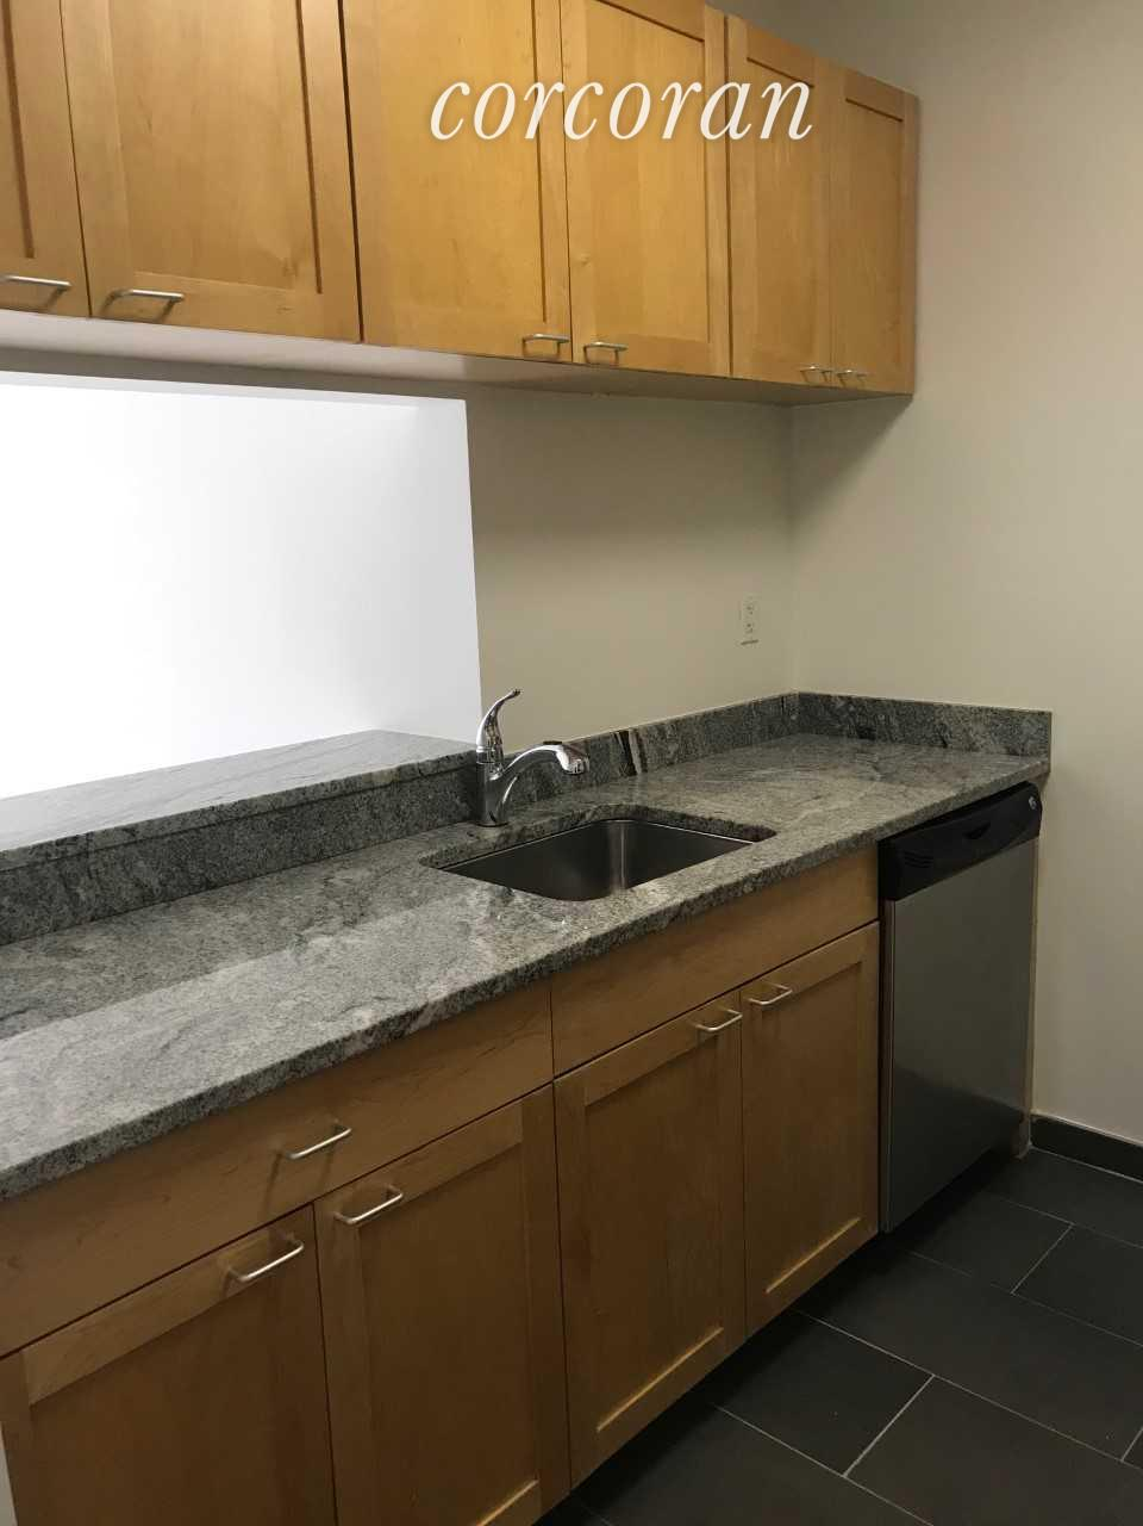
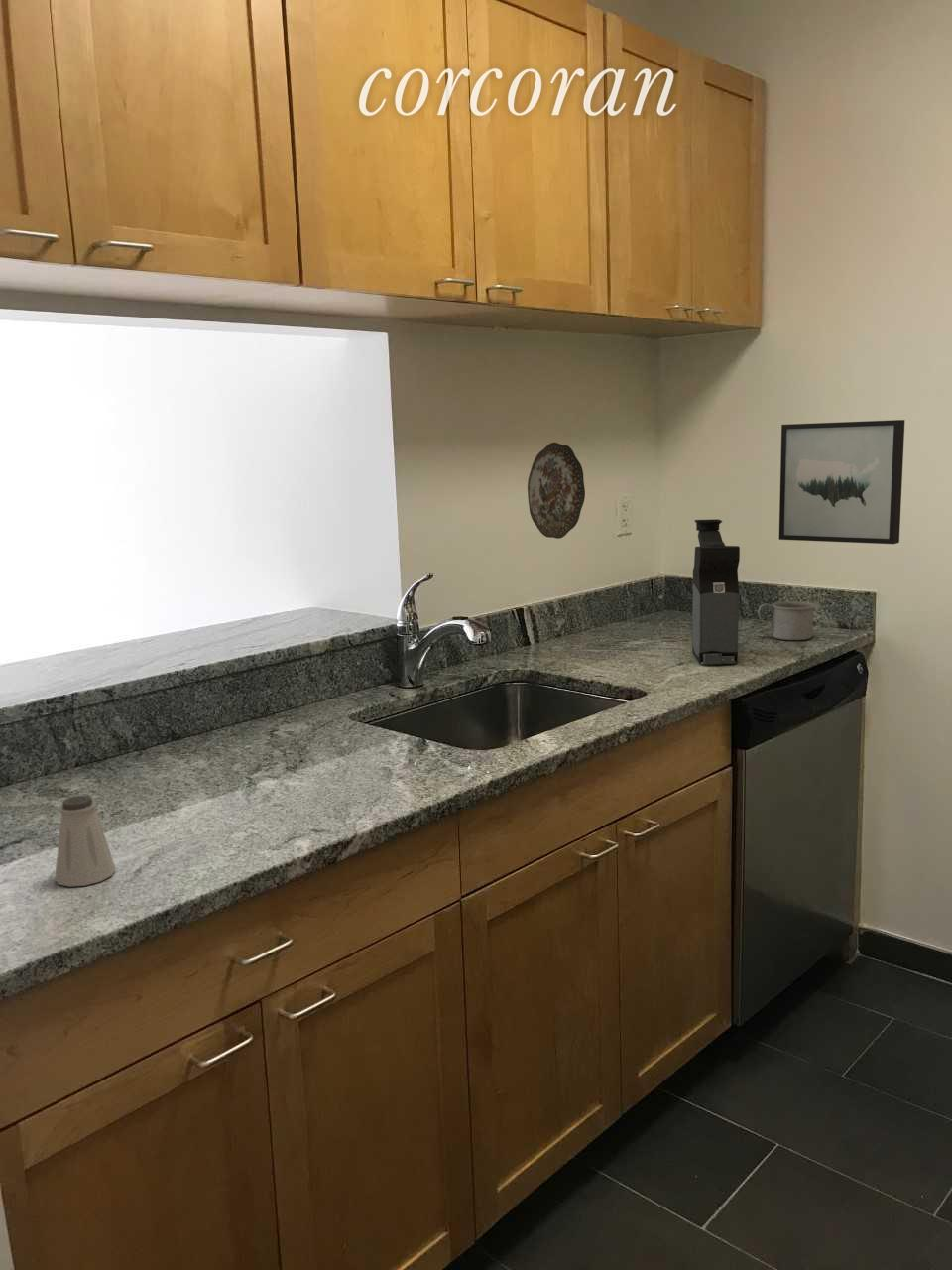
+ decorative plate (553, 490)
+ coffee maker (714, 589)
+ wall art (839, 482)
+ mug (788, 620)
+ saltshaker (81, 836)
